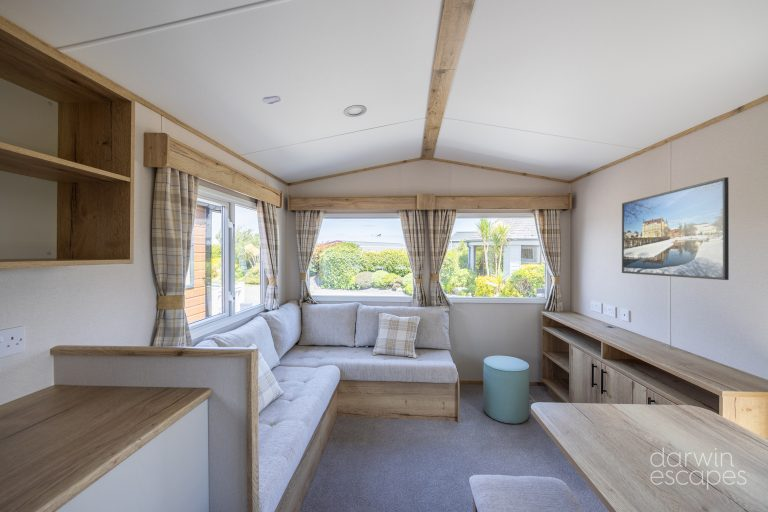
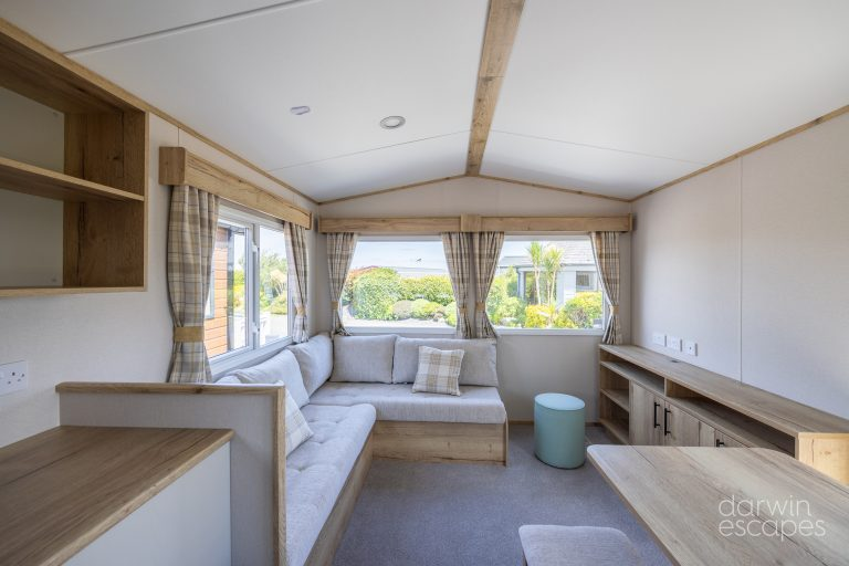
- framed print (665, 234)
